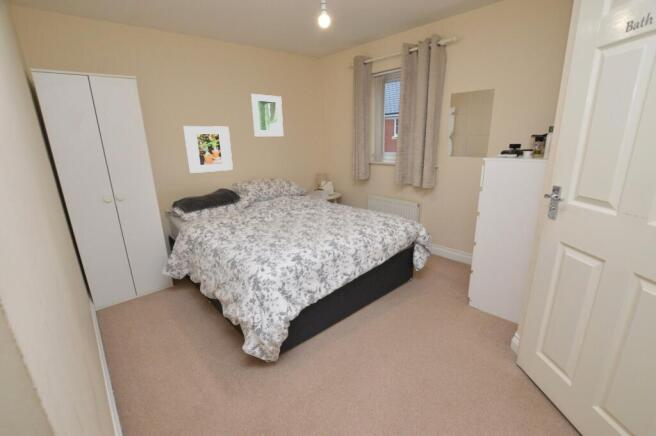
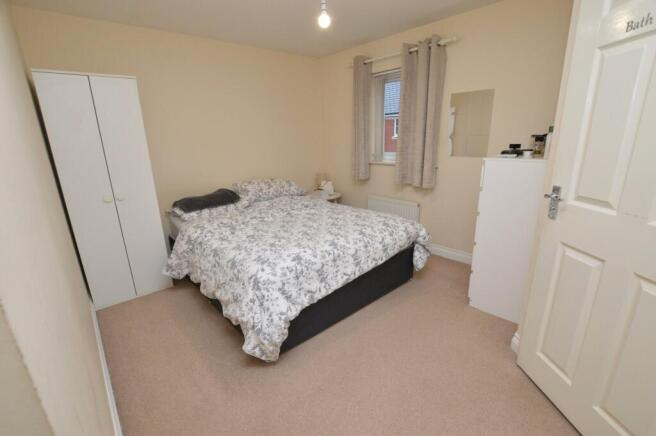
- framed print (268, 116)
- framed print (209, 149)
